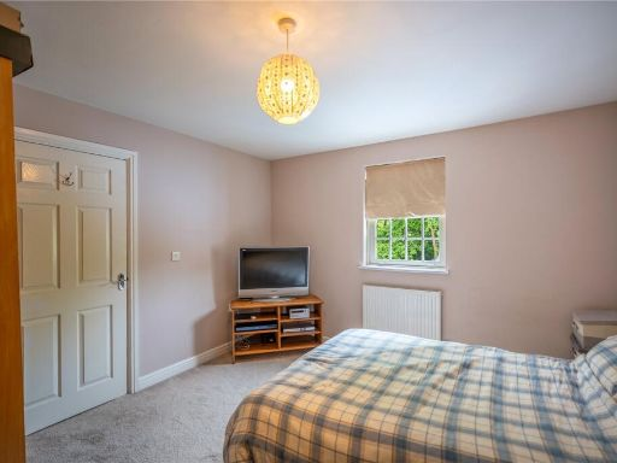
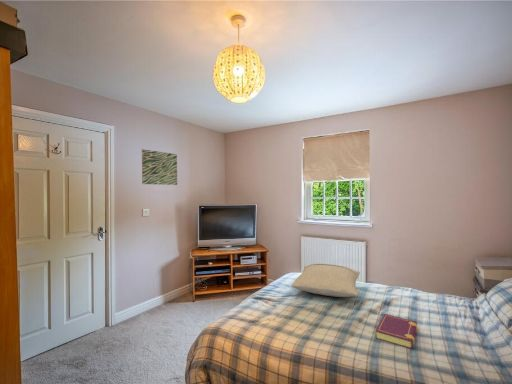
+ wall art (160, 168)
+ book (397, 329)
+ pillow (327, 279)
